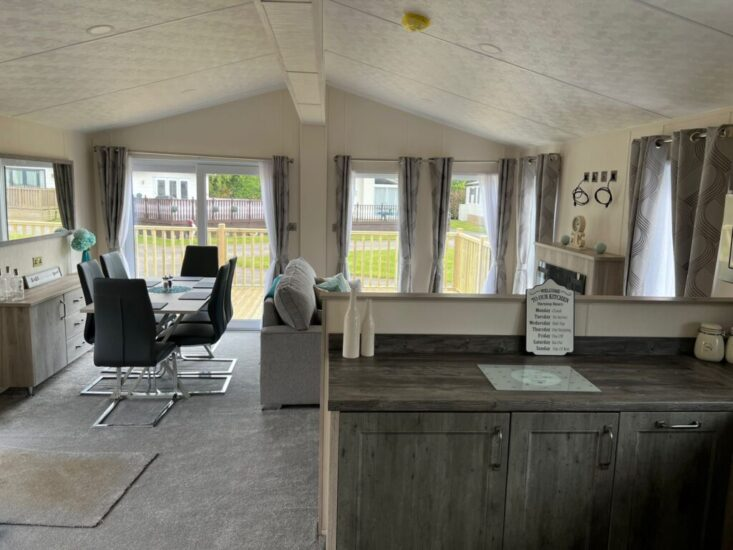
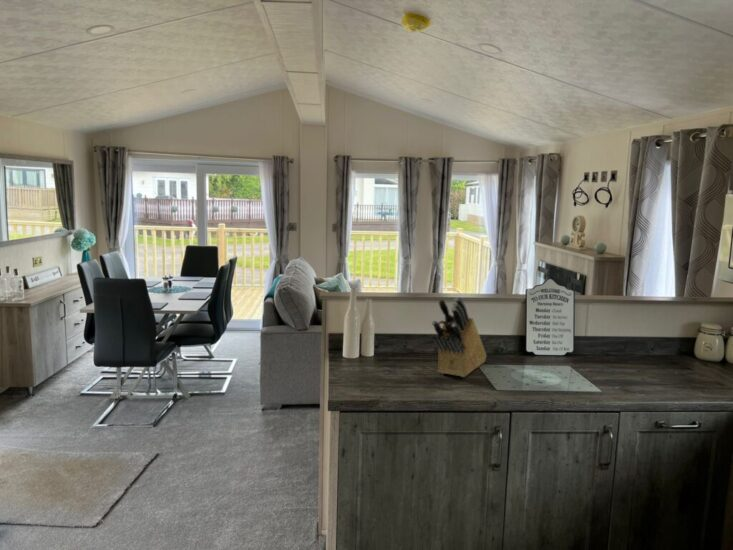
+ knife block (460, 332)
